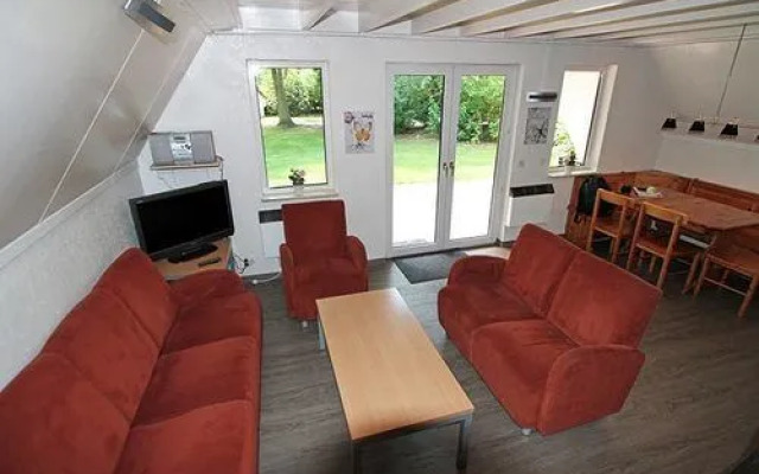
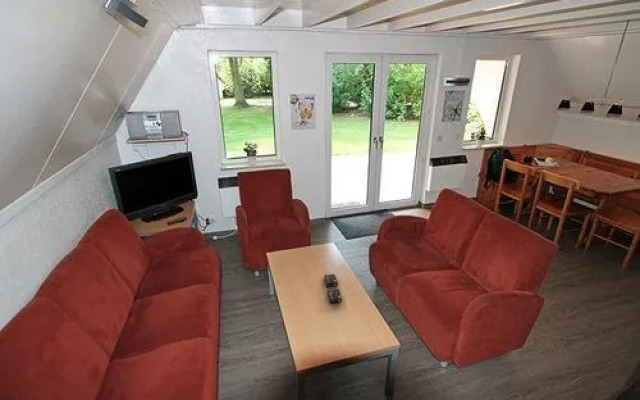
+ product box (332, 286)
